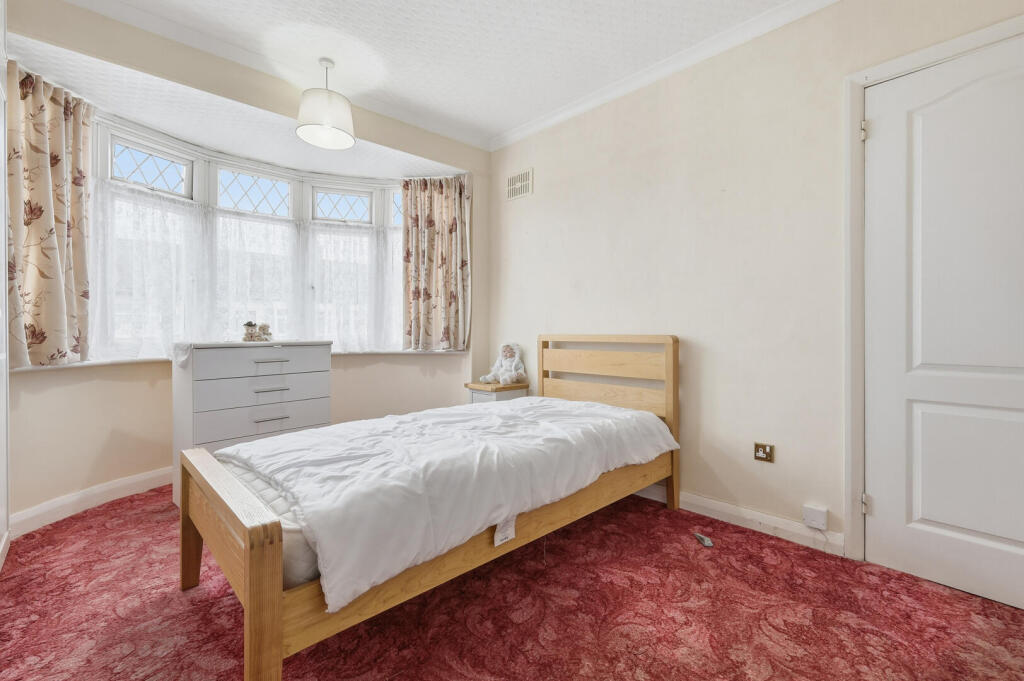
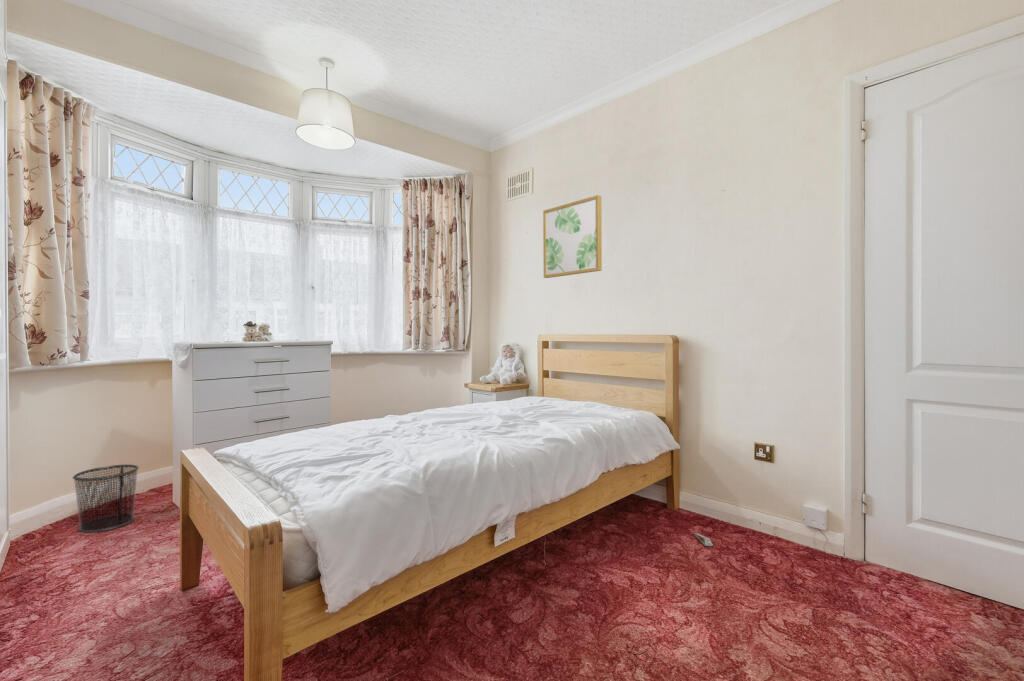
+ wall art (570, 239)
+ waste bin (106, 497)
